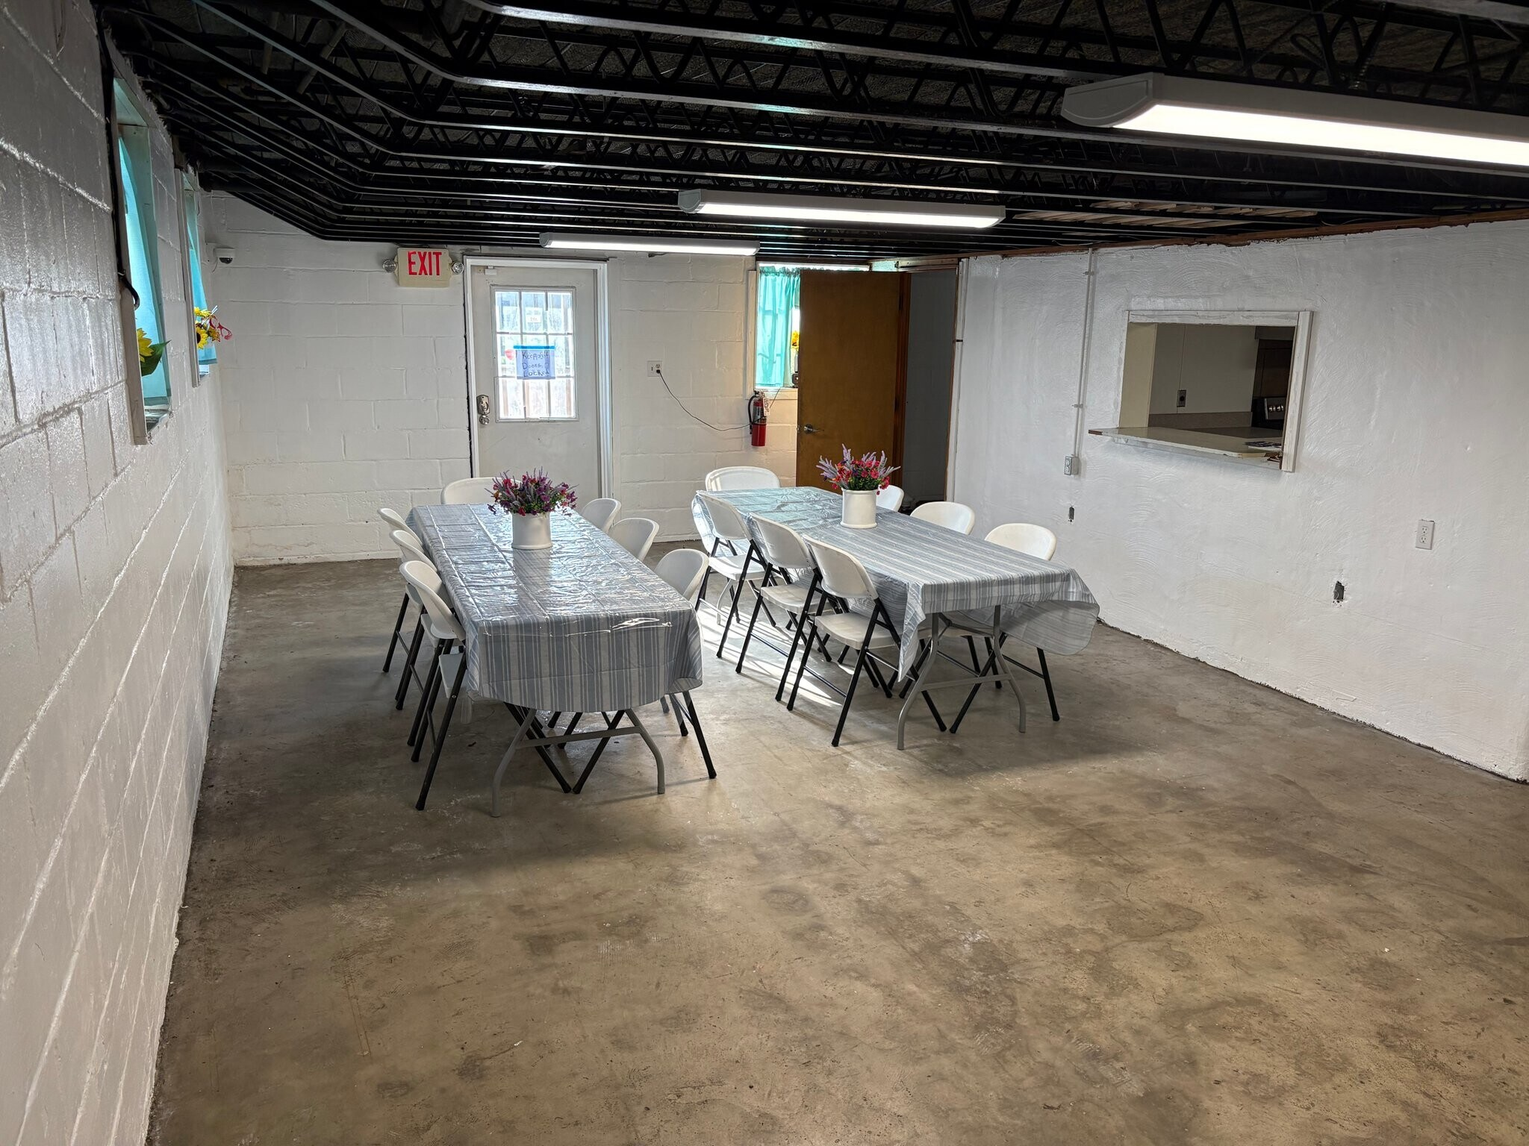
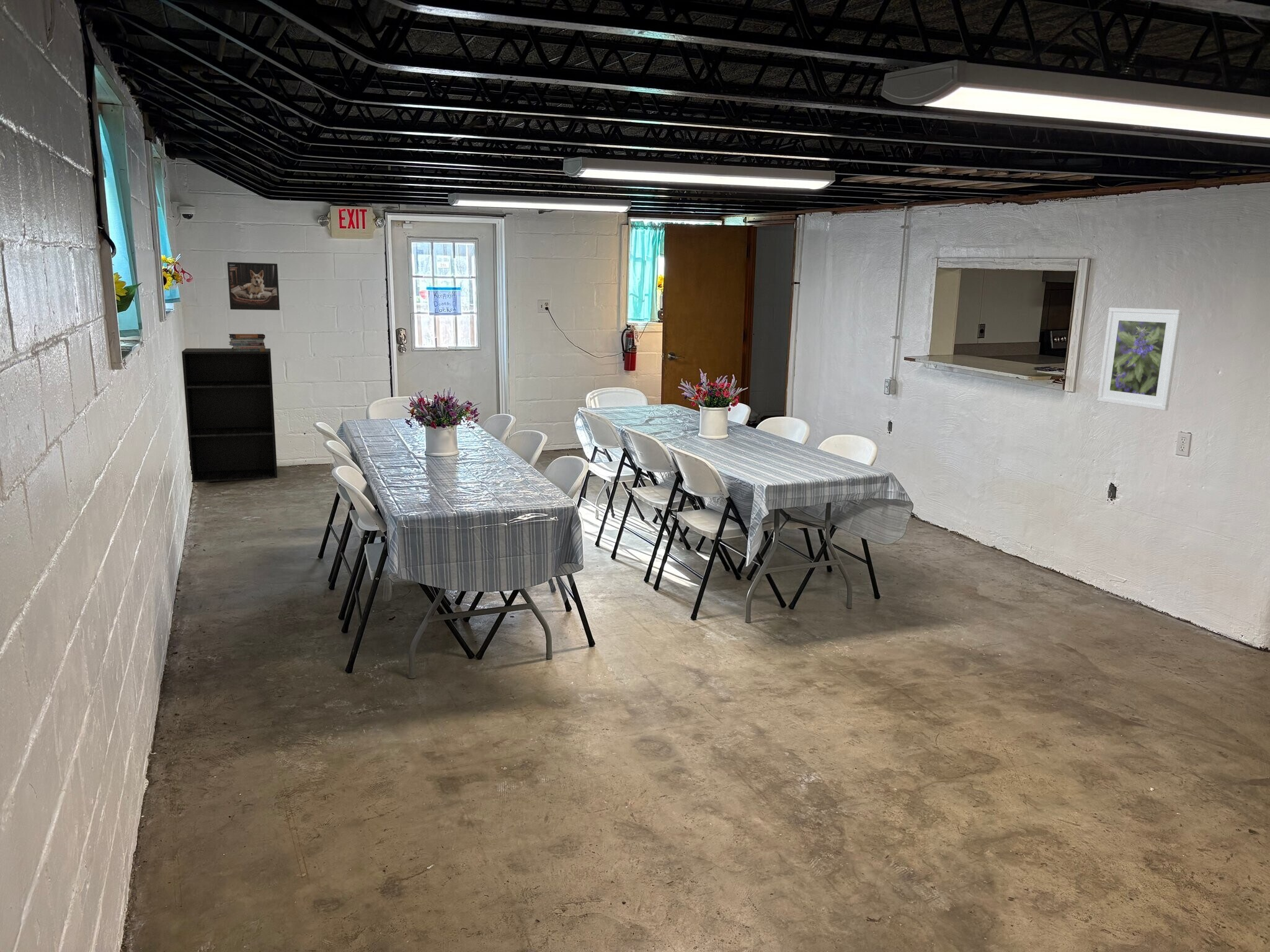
+ book stack (247, 342)
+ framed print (254, 286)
+ bookshelf (231, 413)
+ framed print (1137, 357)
